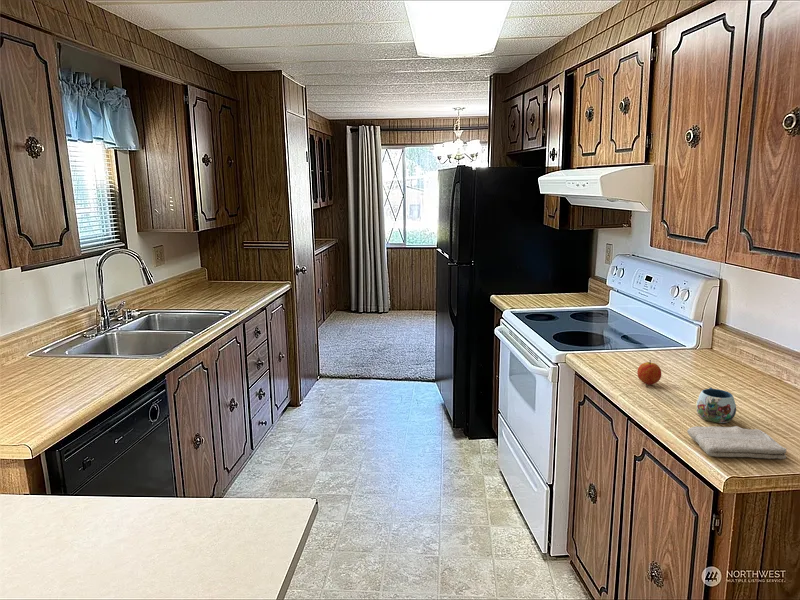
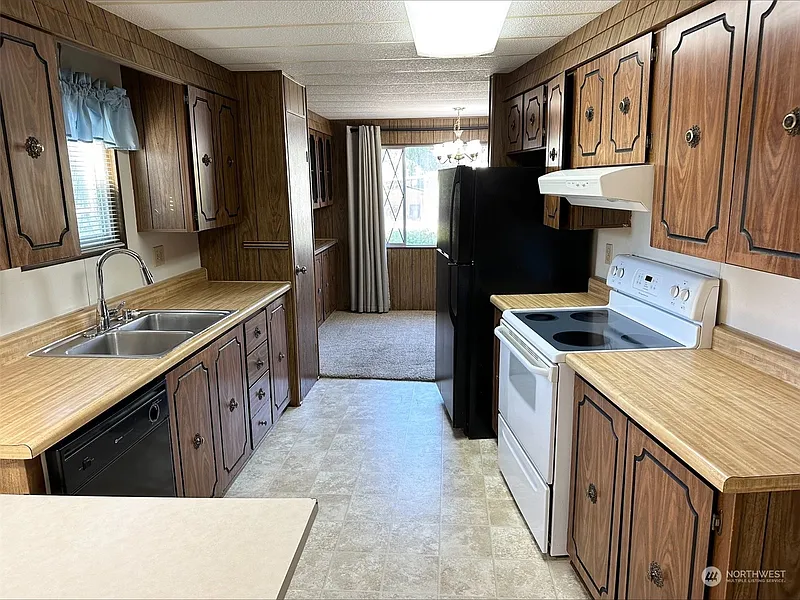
- mug (714, 403)
- washcloth (736, 441)
- fruit (649, 371)
